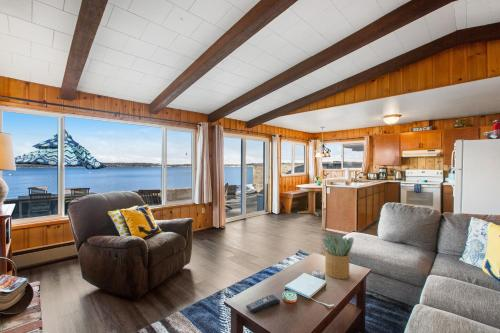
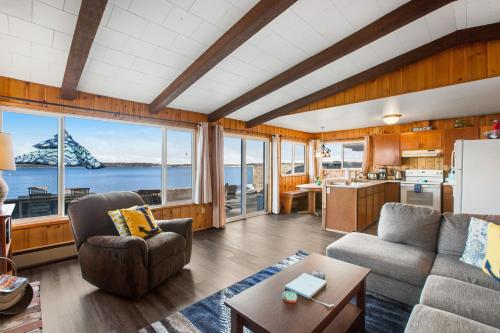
- potted plant (338, 255)
- remote control (263, 303)
